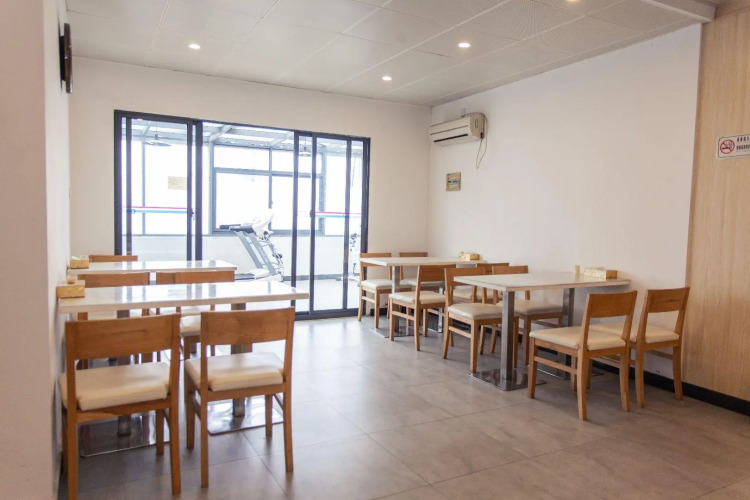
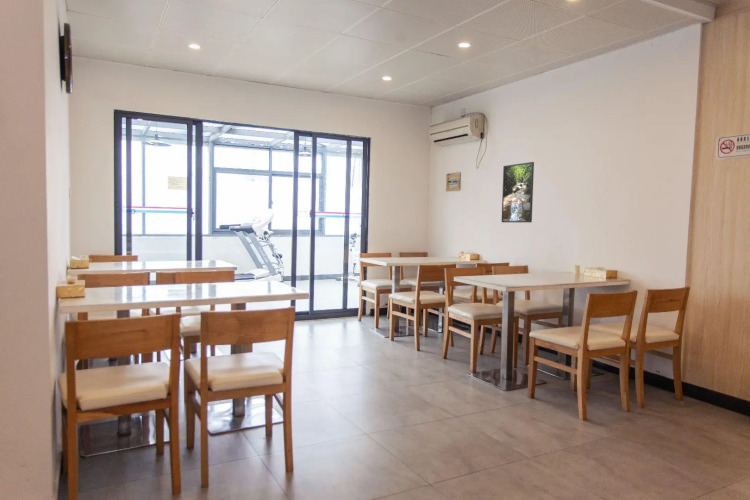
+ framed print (517, 193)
